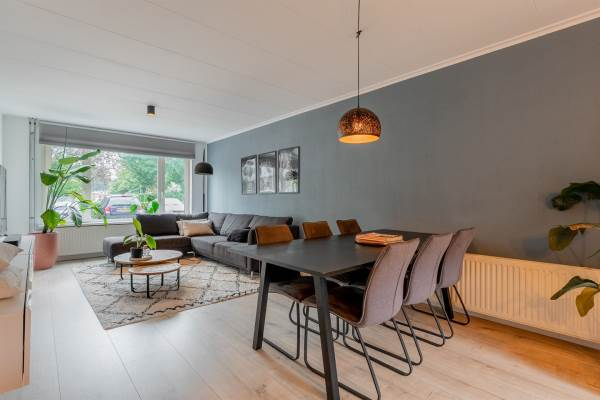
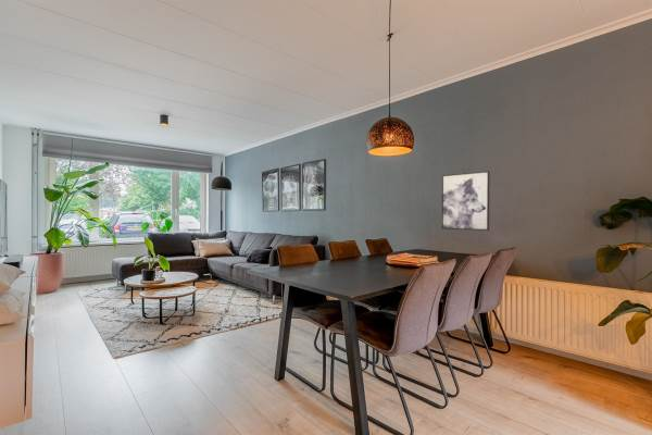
+ wall art (464, 201)
